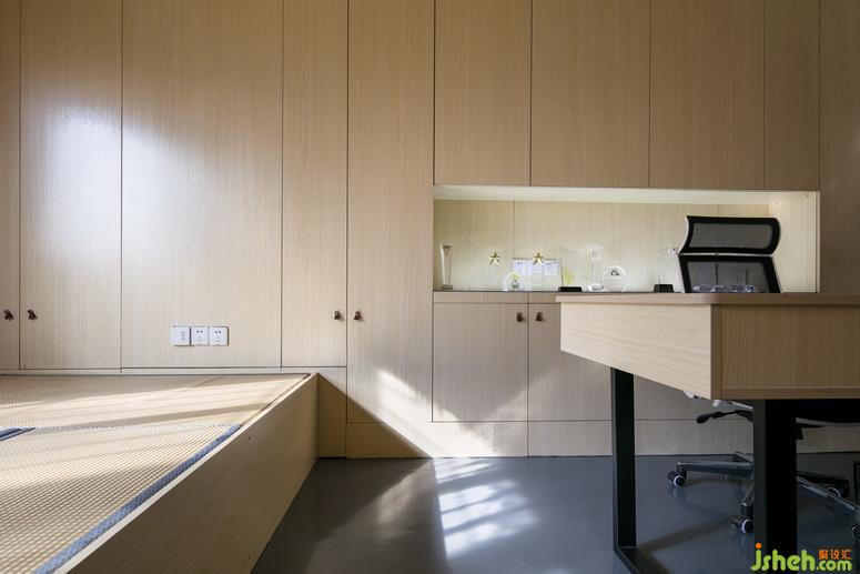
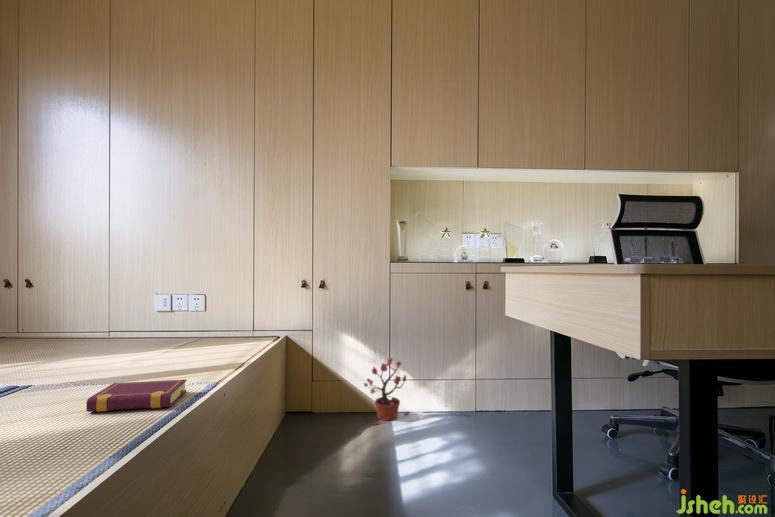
+ book (141, 394)
+ potted plant (385, 389)
